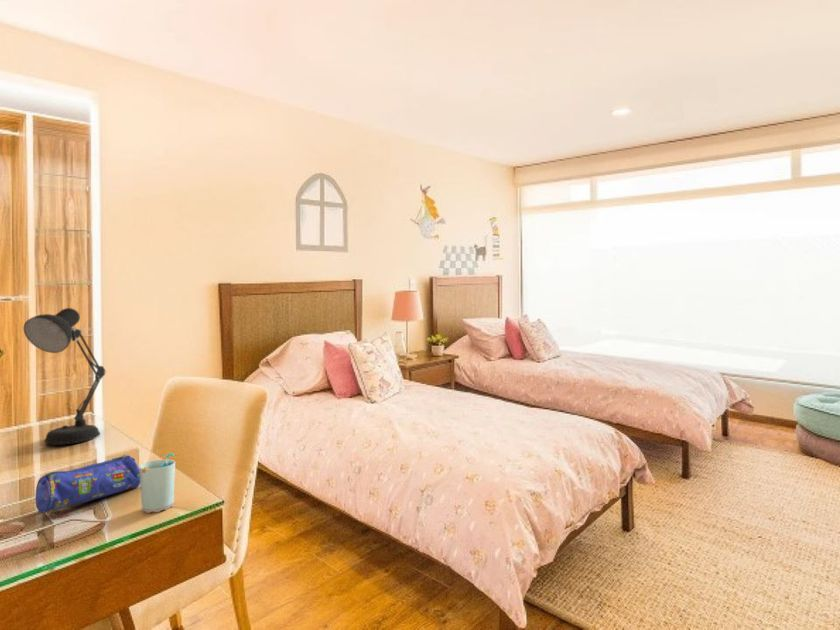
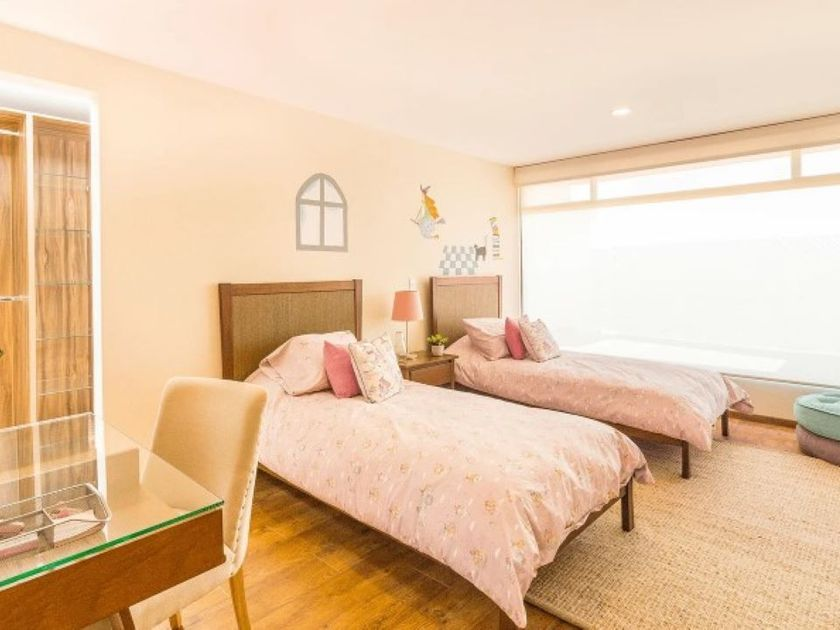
- desk lamp (89, 364)
- cup (157, 481)
- pencil case (91, 481)
